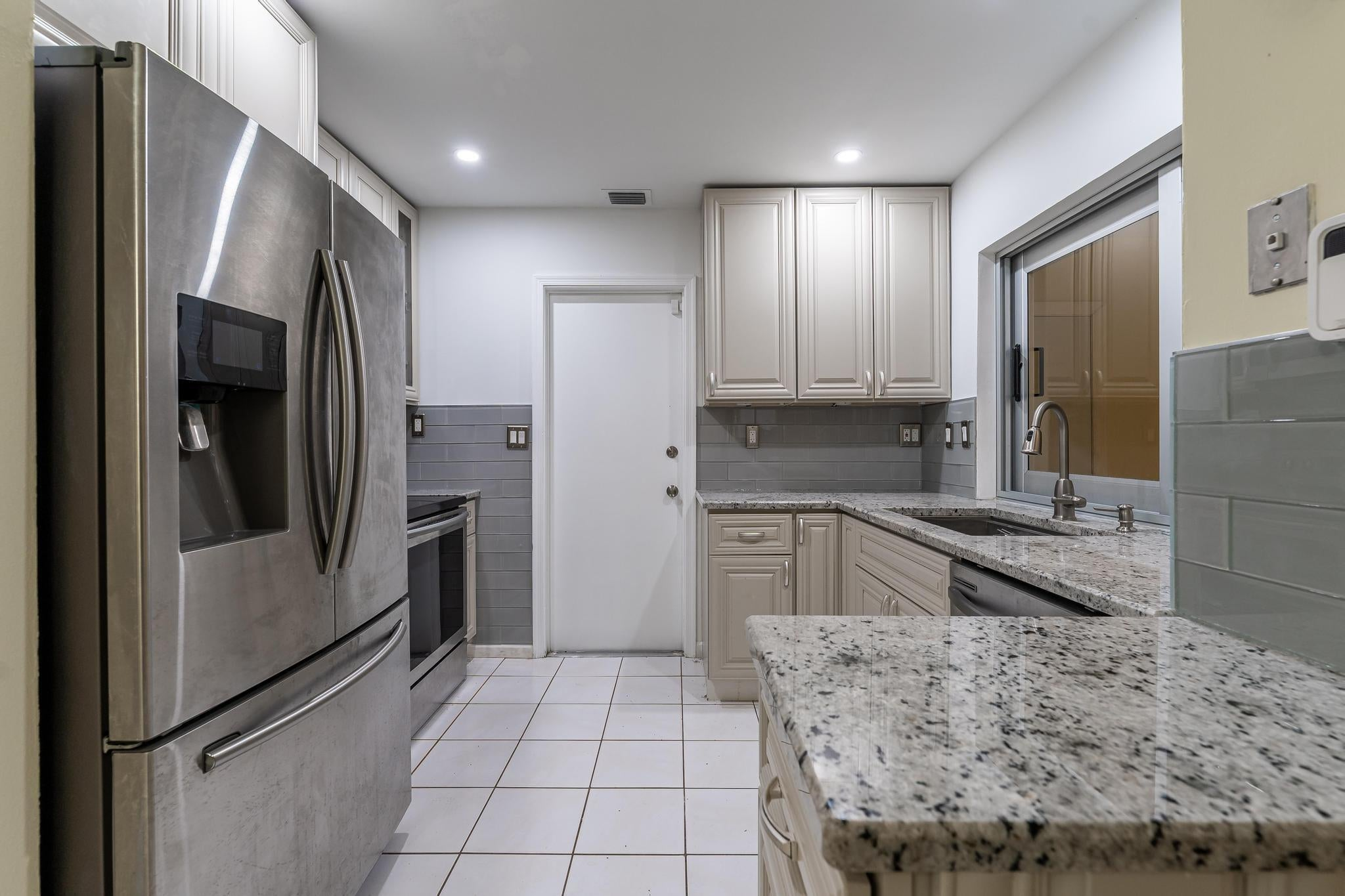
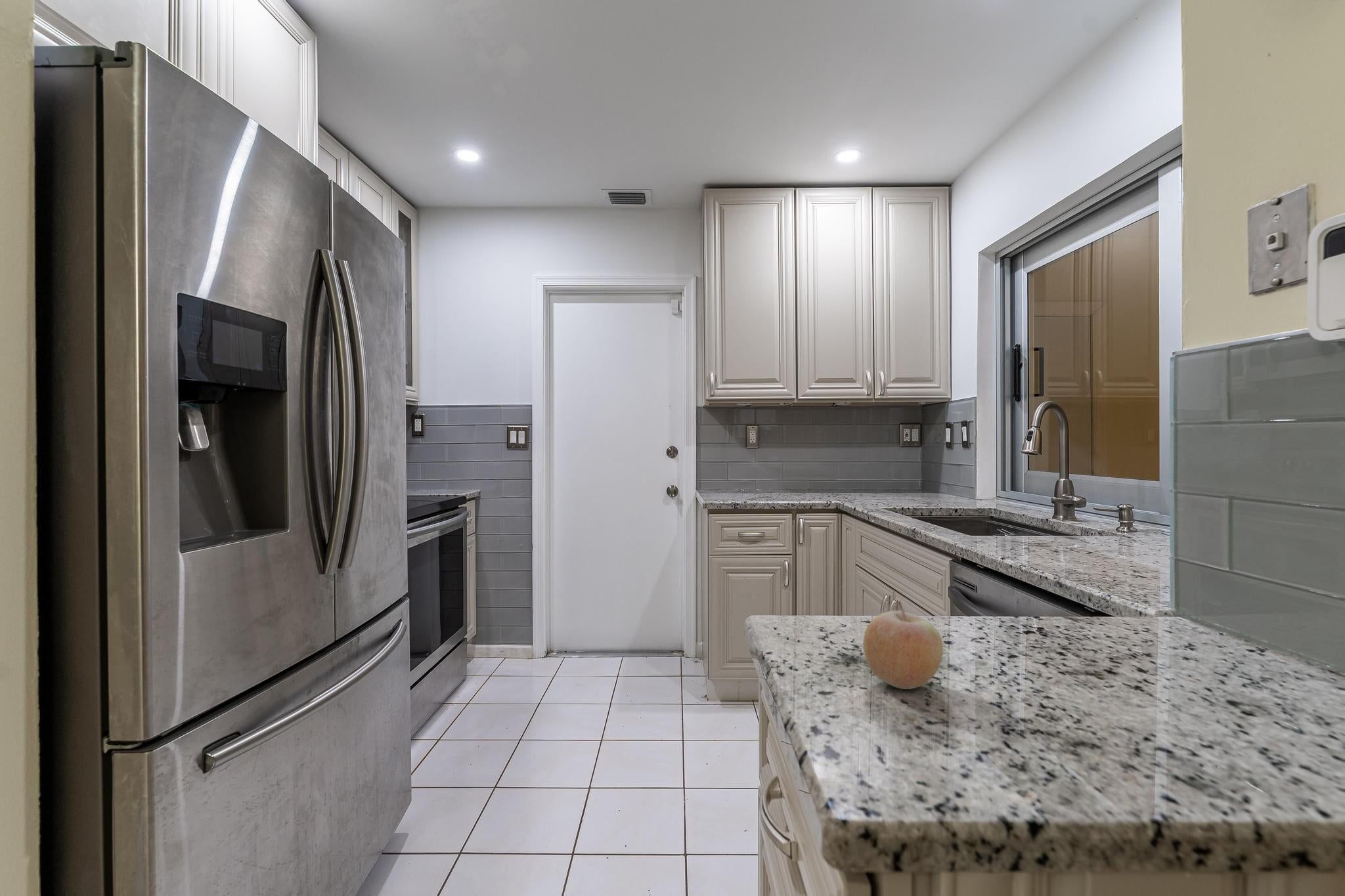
+ fruit (902, 643)
